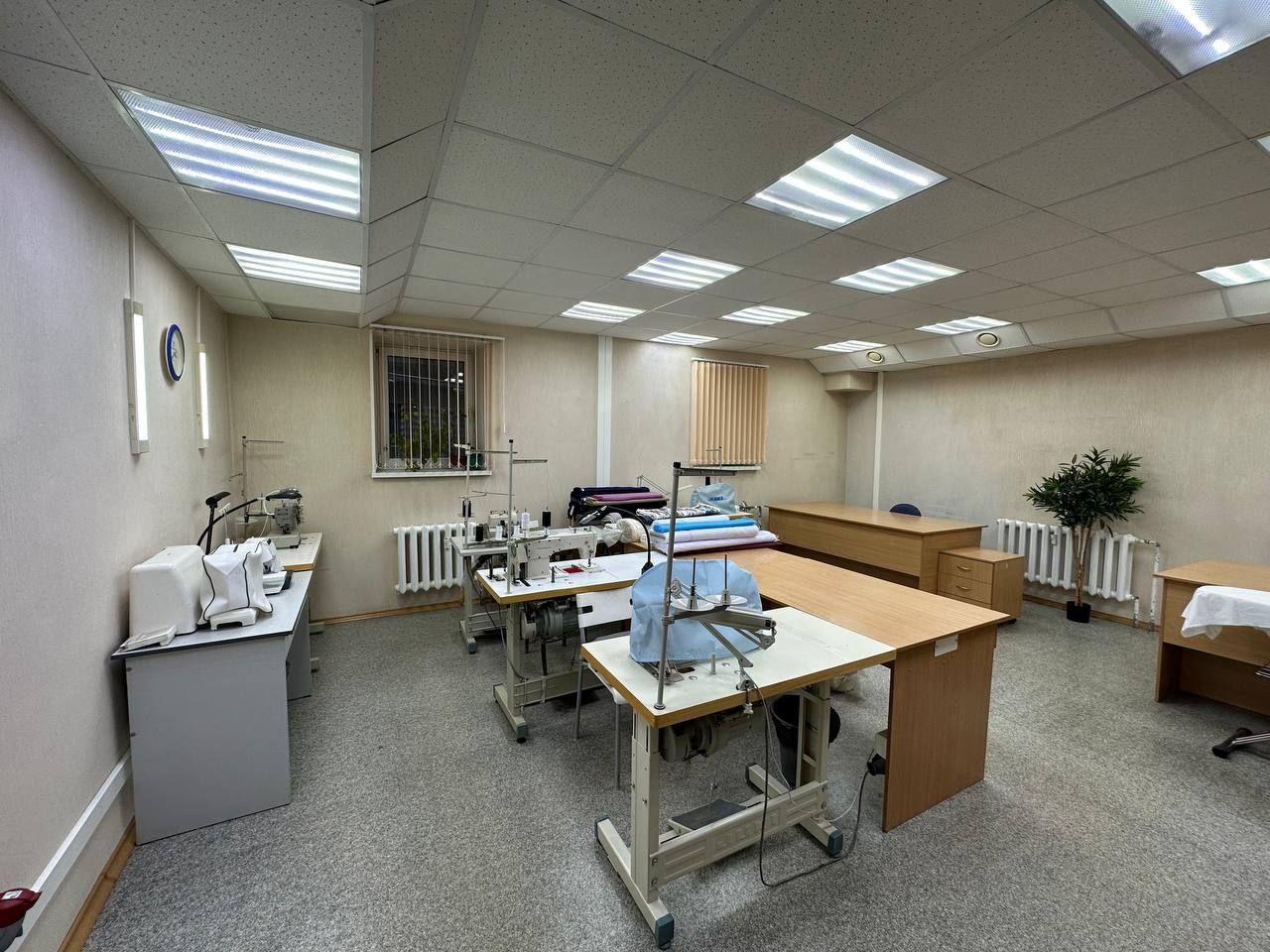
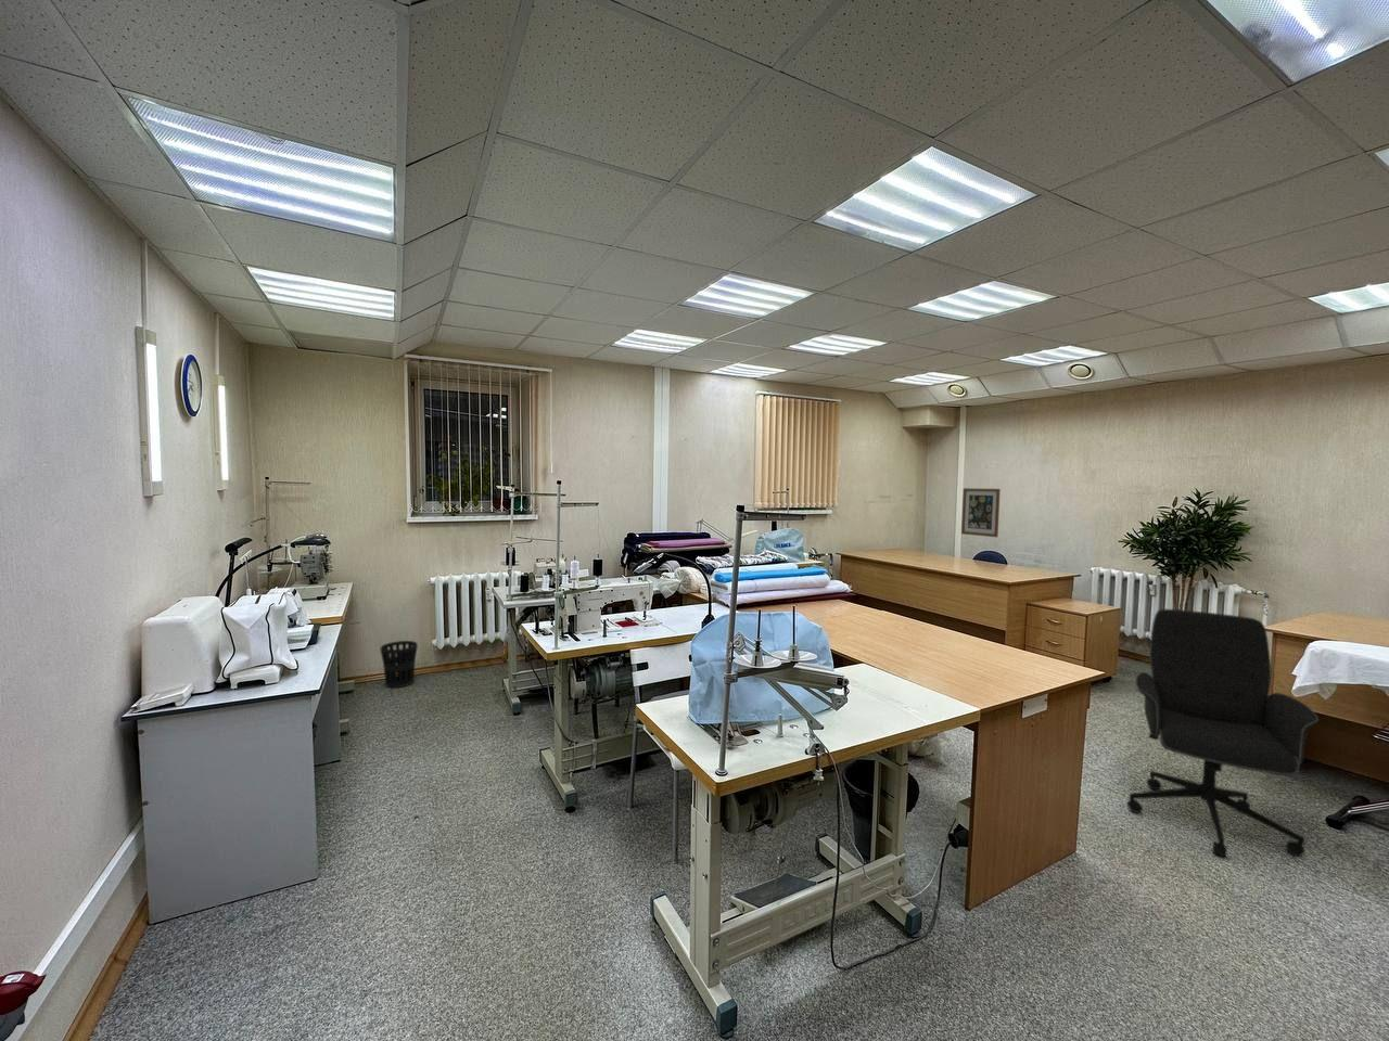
+ office chair (1212, 723)
+ wastebasket (399, 664)
+ wall art (980, 512)
